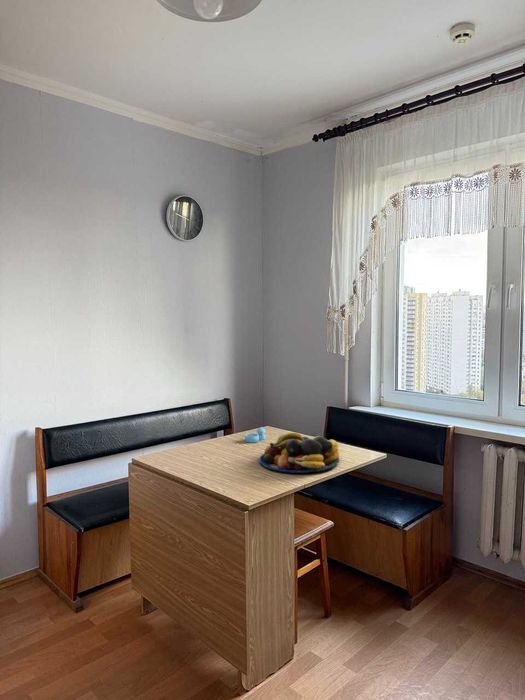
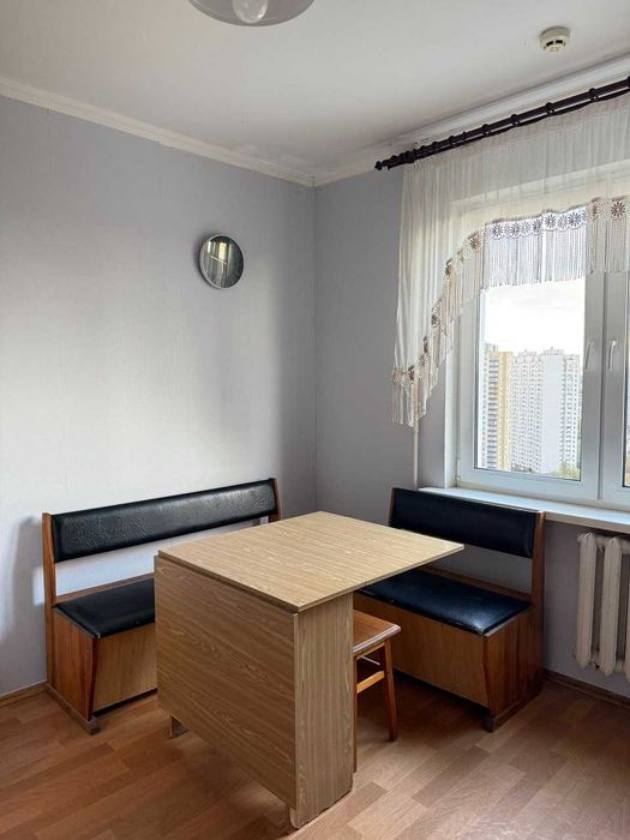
- salt and pepper shaker (255, 434)
- fruit bowl (298, 446)
